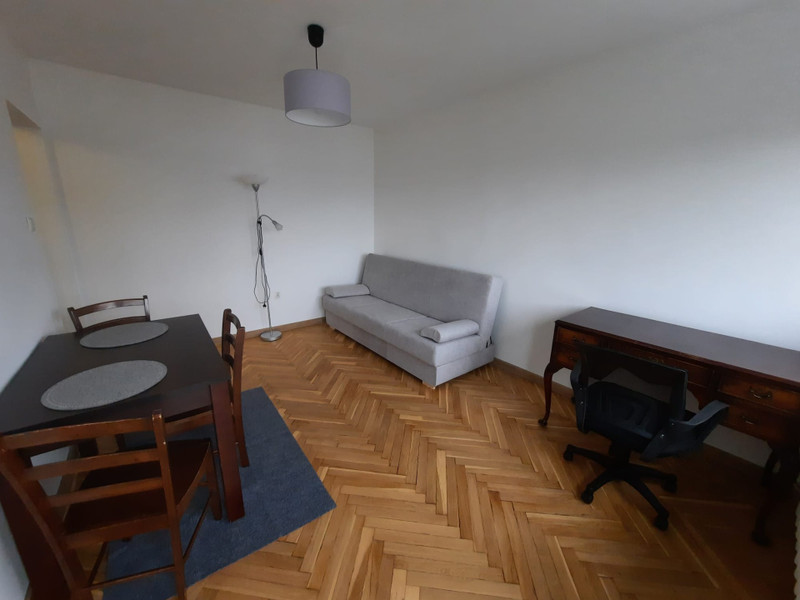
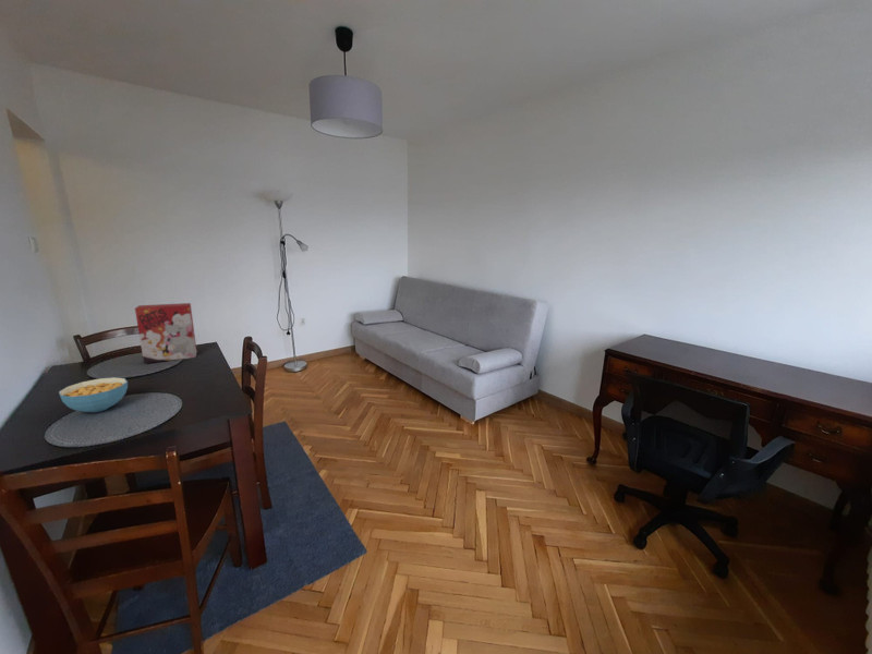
+ cereal bowl (96, 398)
+ cereal box (168, 331)
